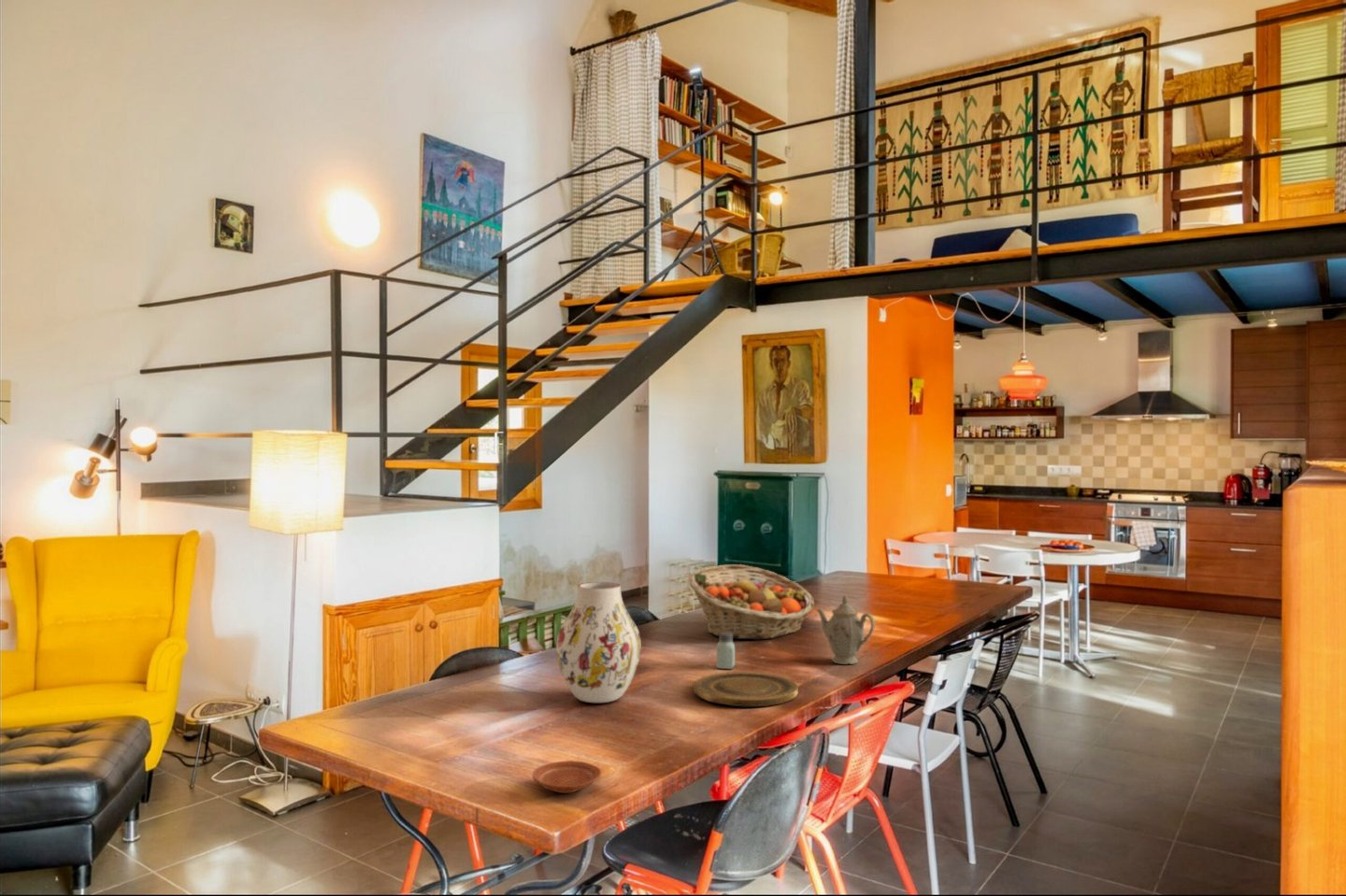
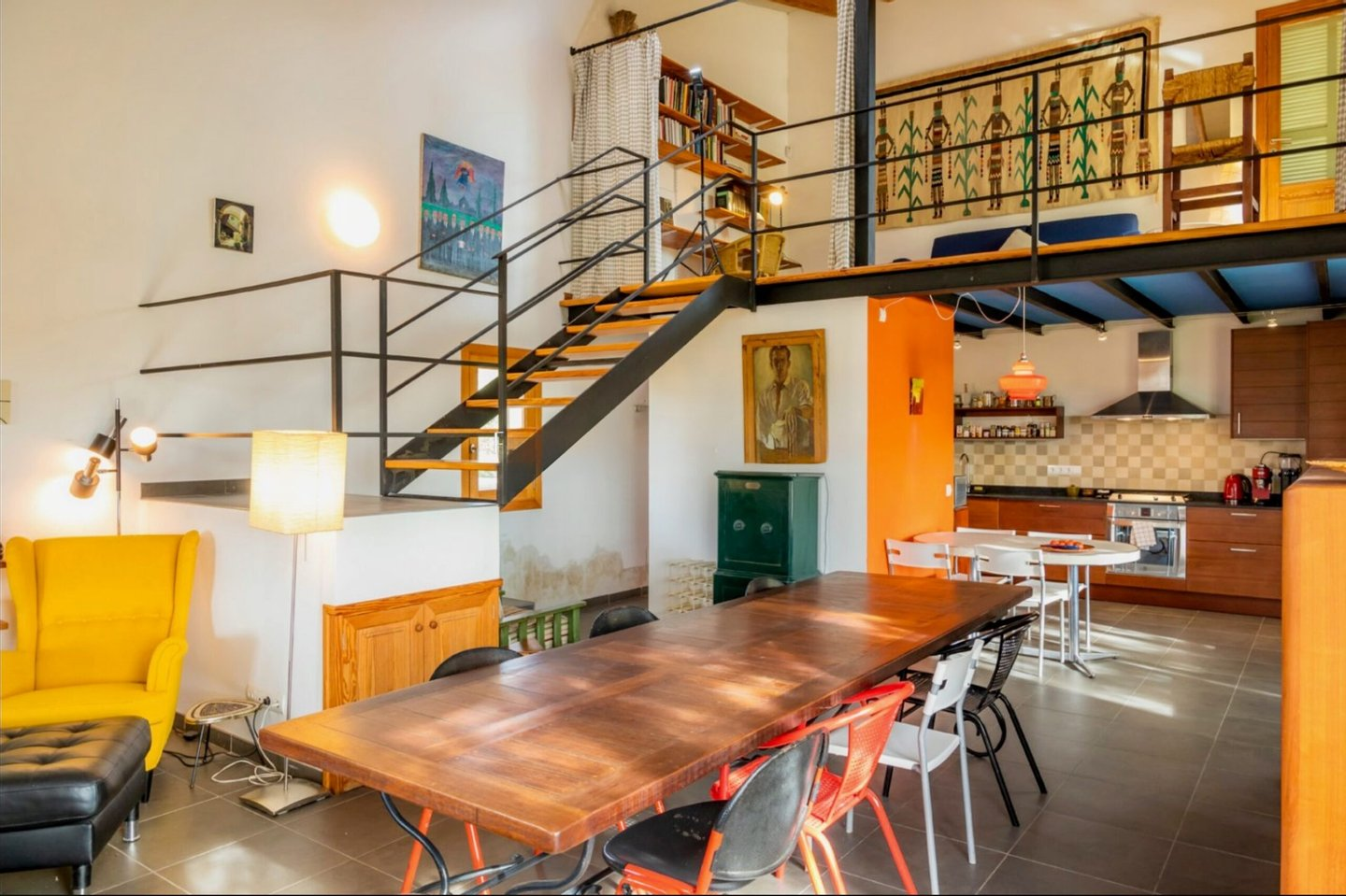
- saltshaker (725, 649)
- chinaware (844, 628)
- fruit basket (751, 600)
- plate (745, 688)
- plate (566, 780)
- vase (598, 642)
